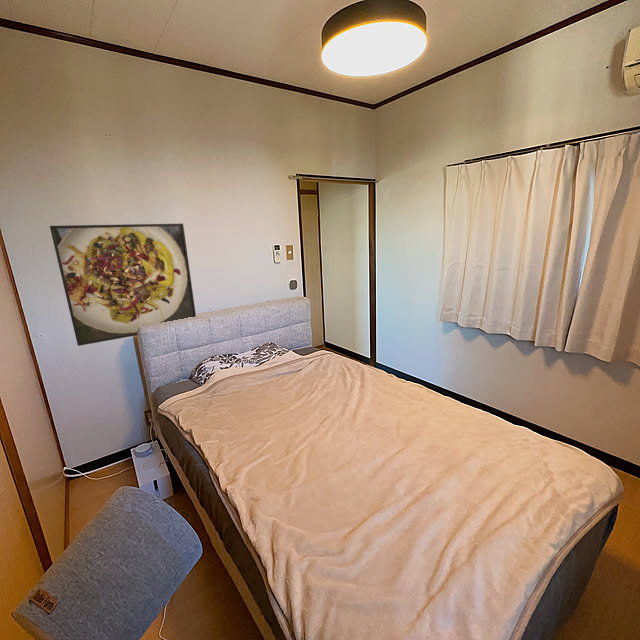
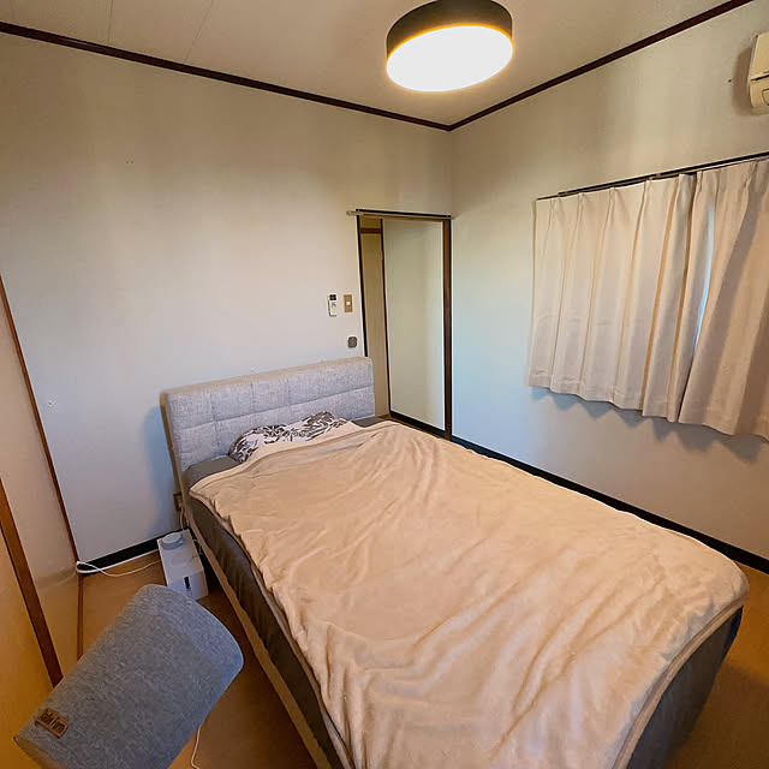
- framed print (132, 281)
